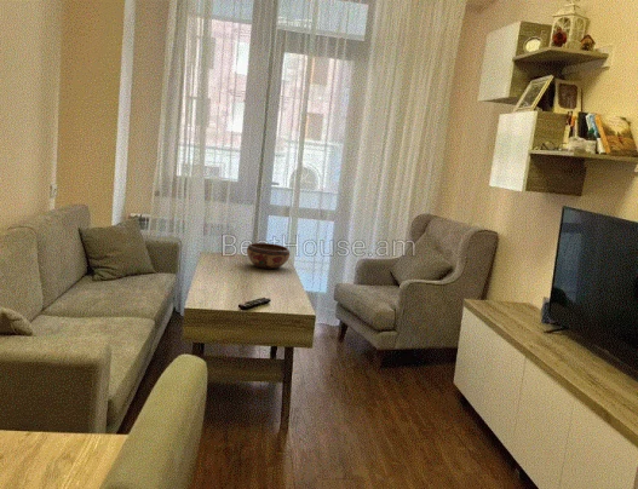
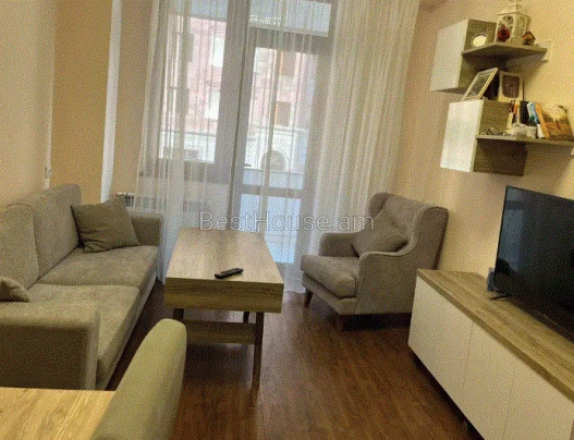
- decorative bowl (268, 255)
